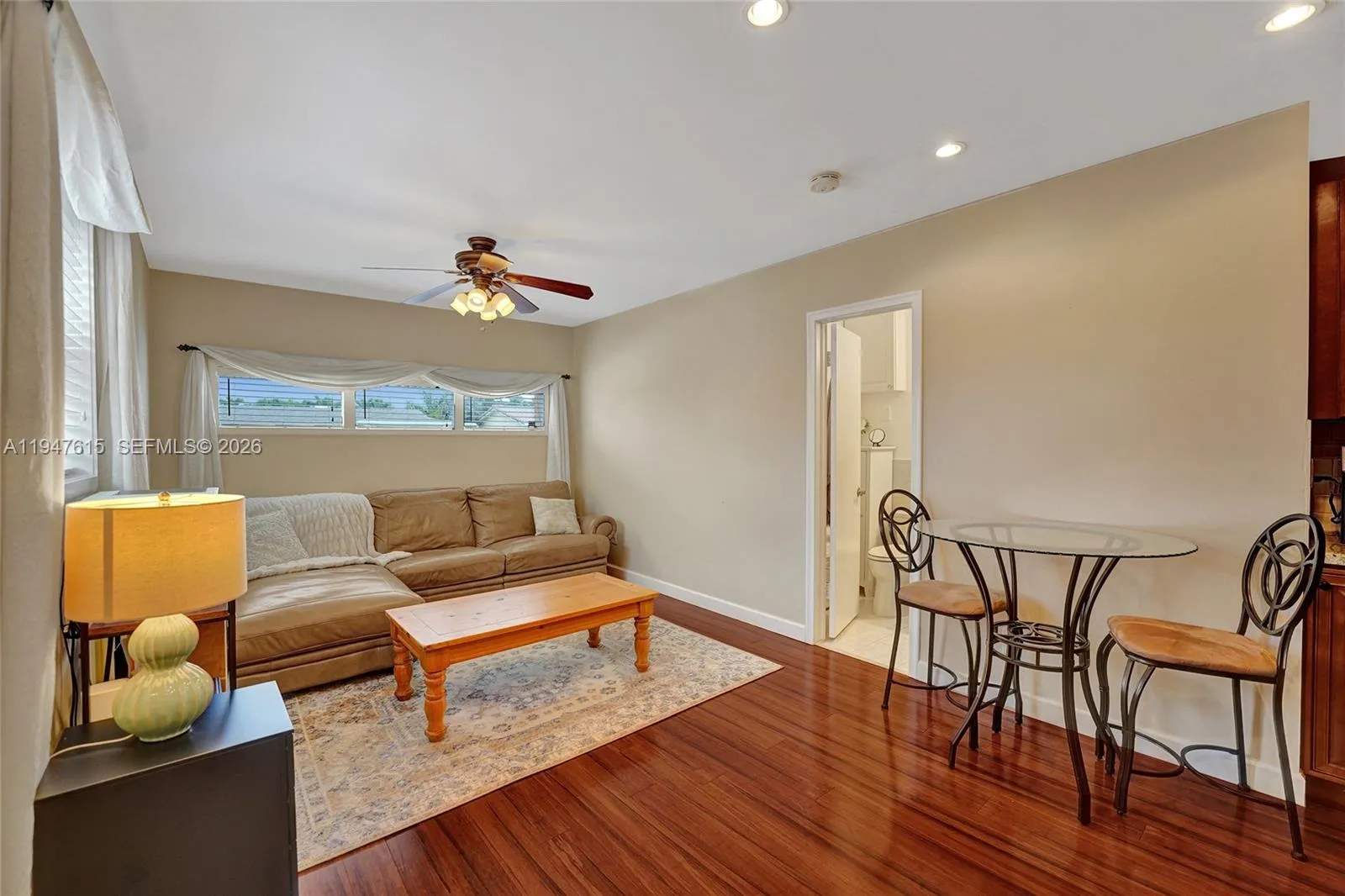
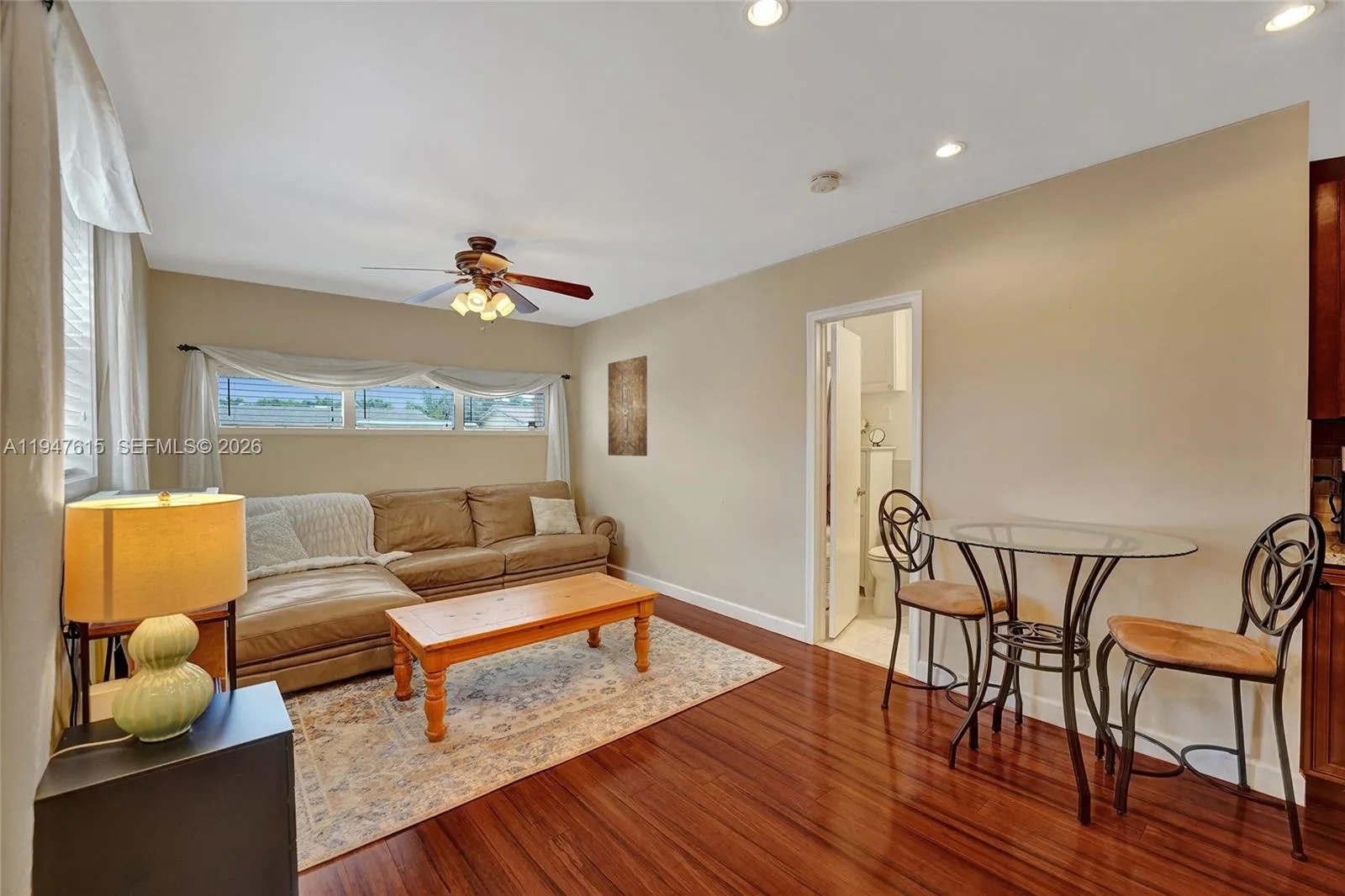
+ wall art (626, 408)
